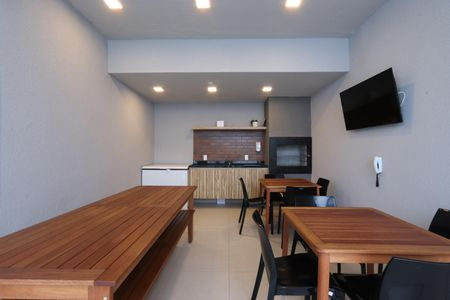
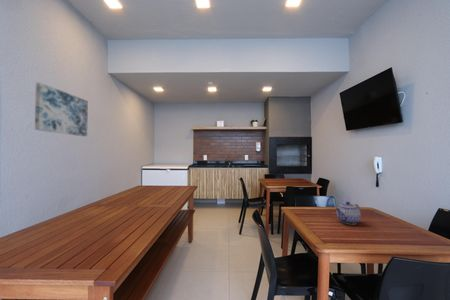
+ wall art (64, 113)
+ teapot (348, 211)
